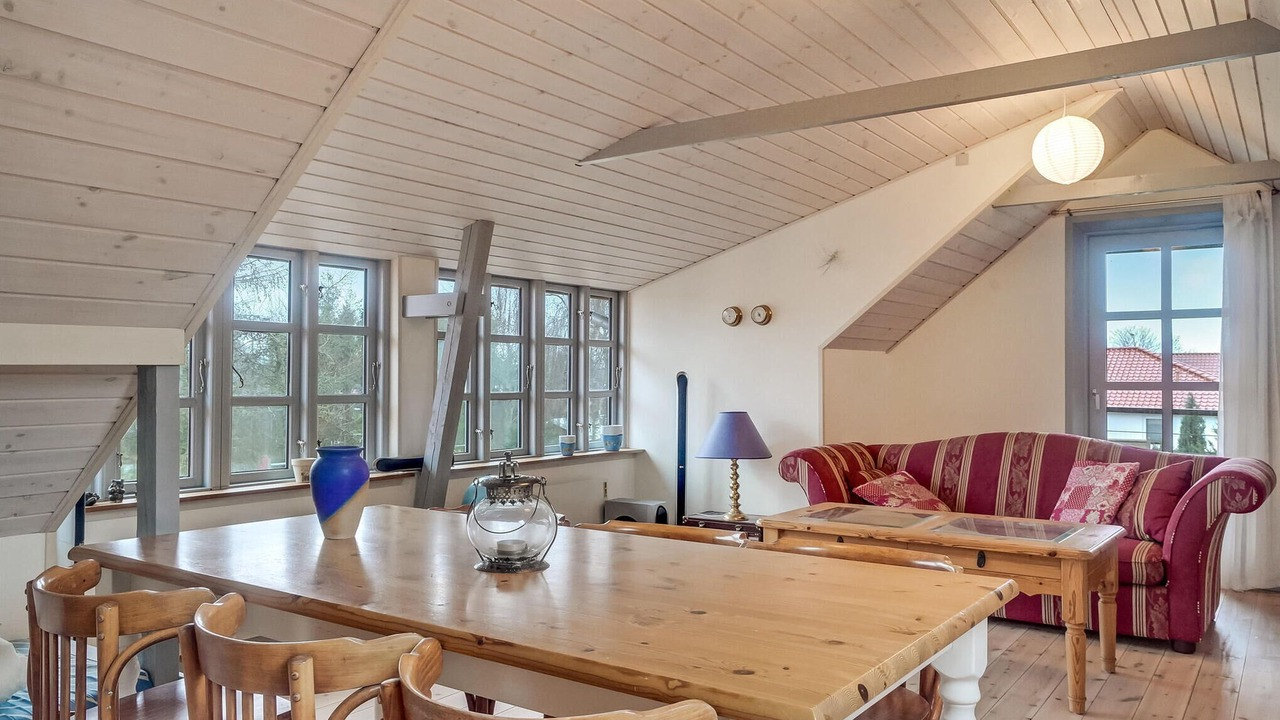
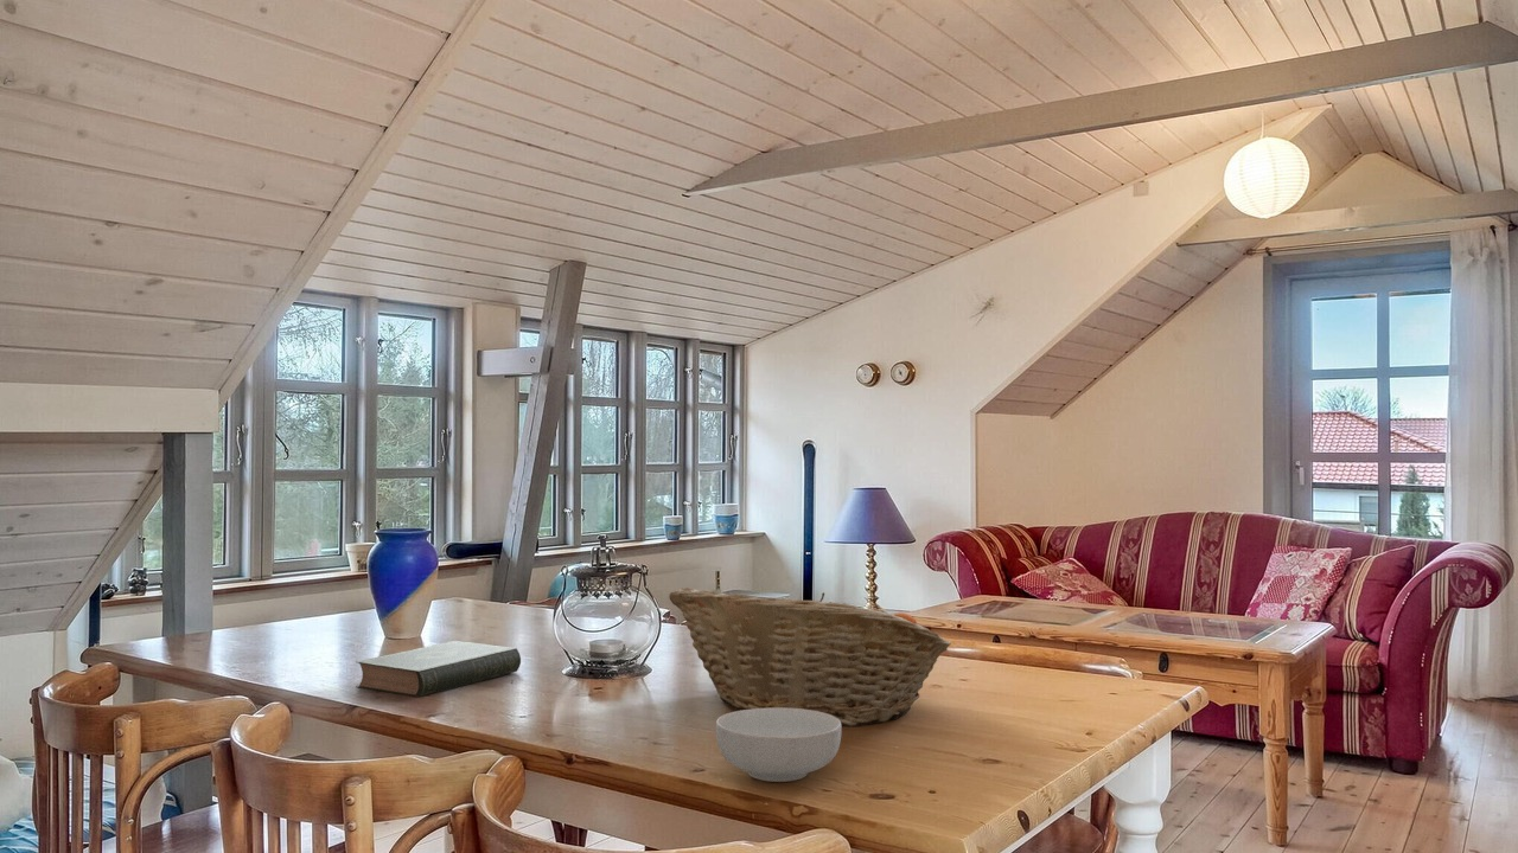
+ book (440, 667)
+ fruit basket (805, 643)
+ cereal bowl (778, 746)
